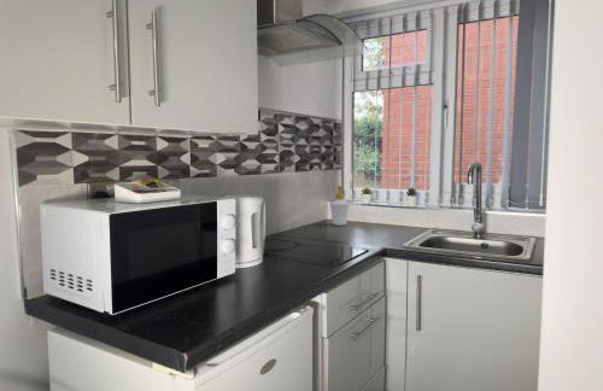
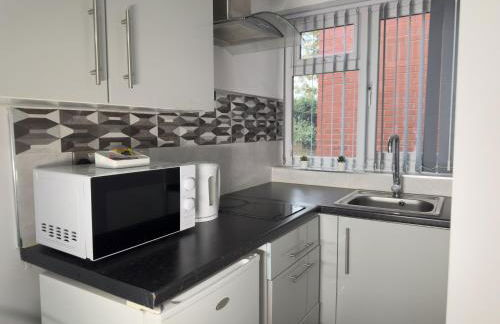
- soap bottle (339, 205)
